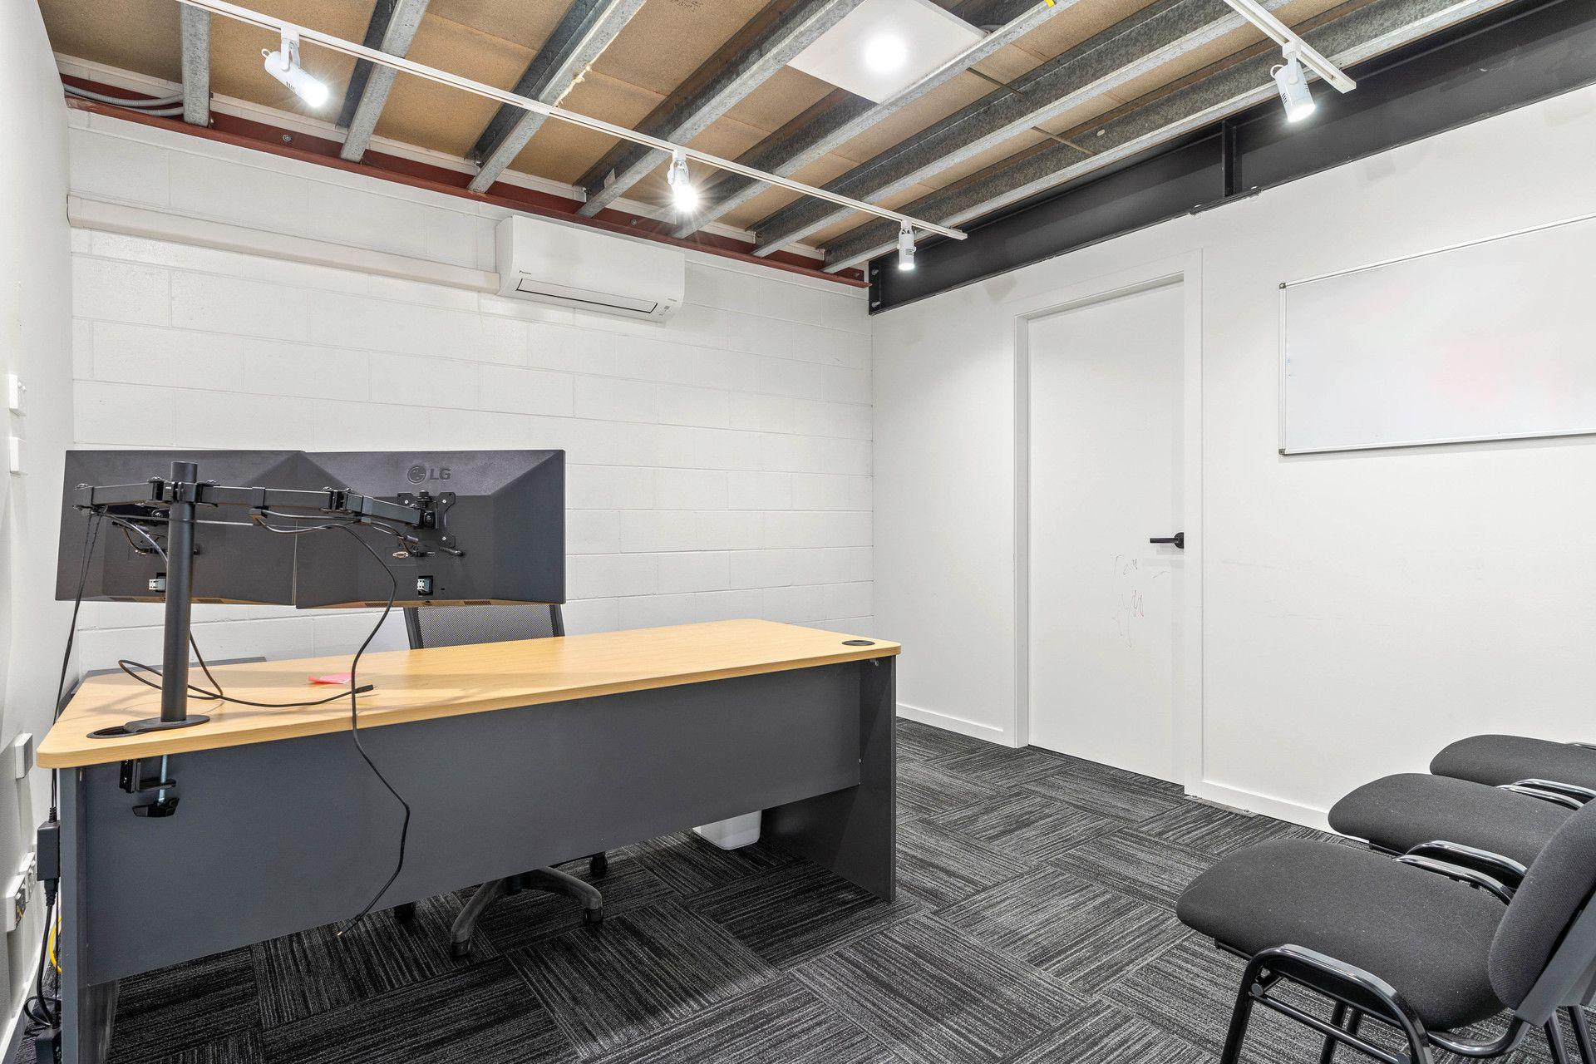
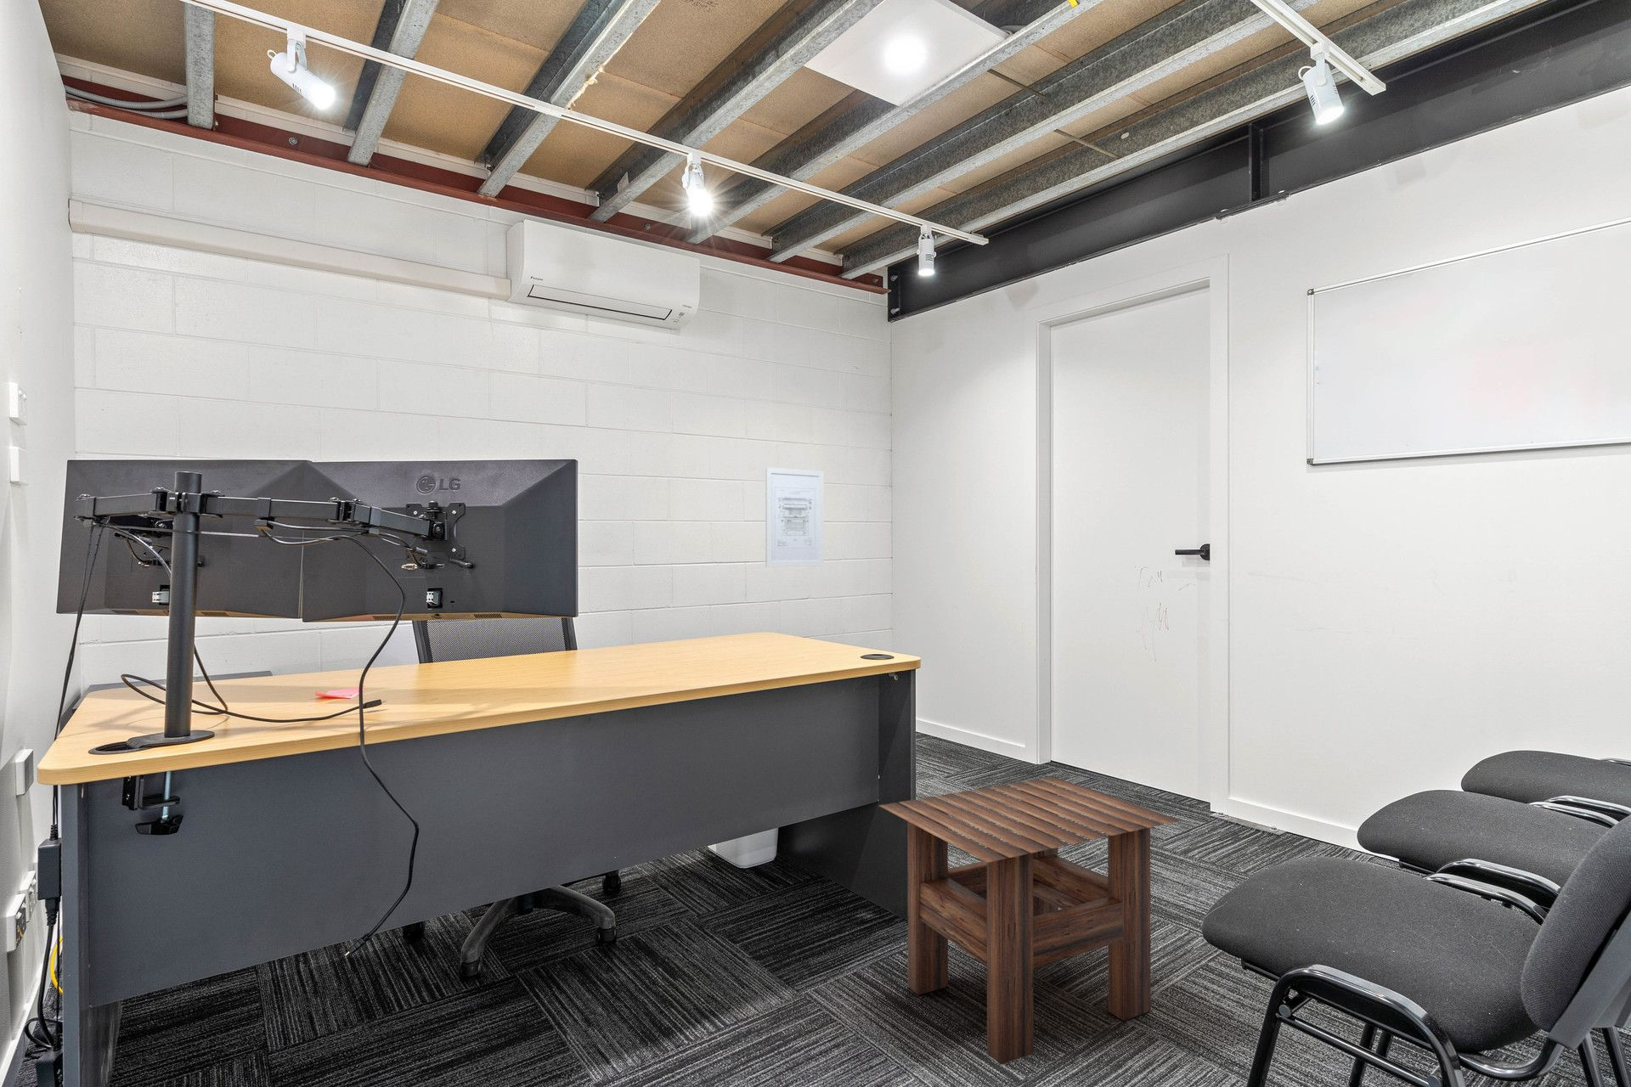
+ side table (1025, 905)
+ wall art (795, 517)
